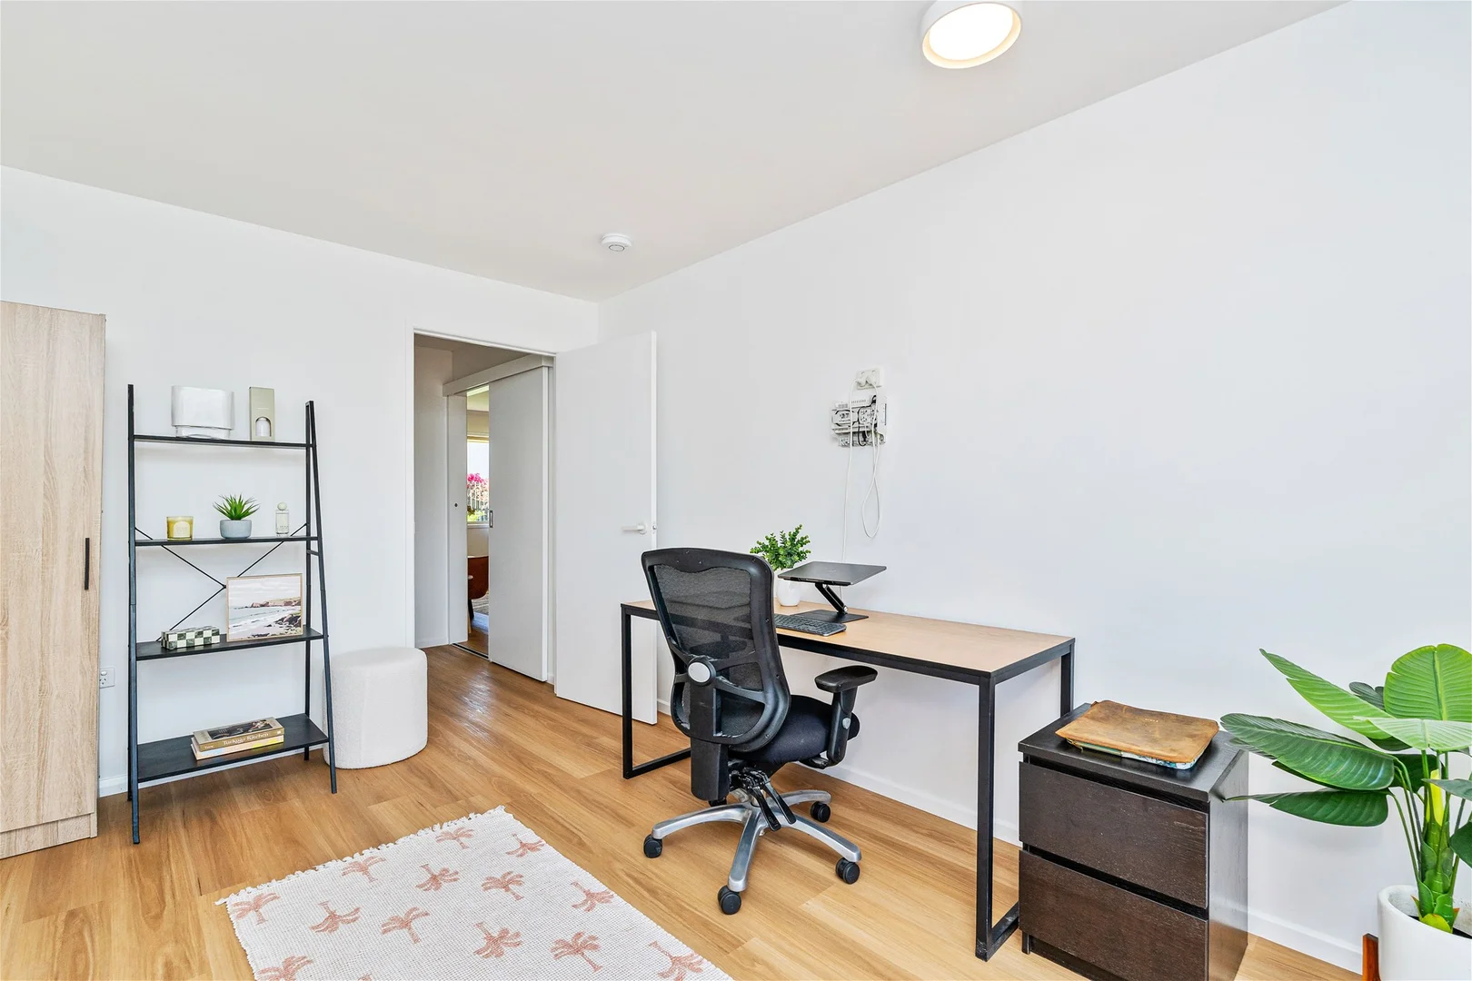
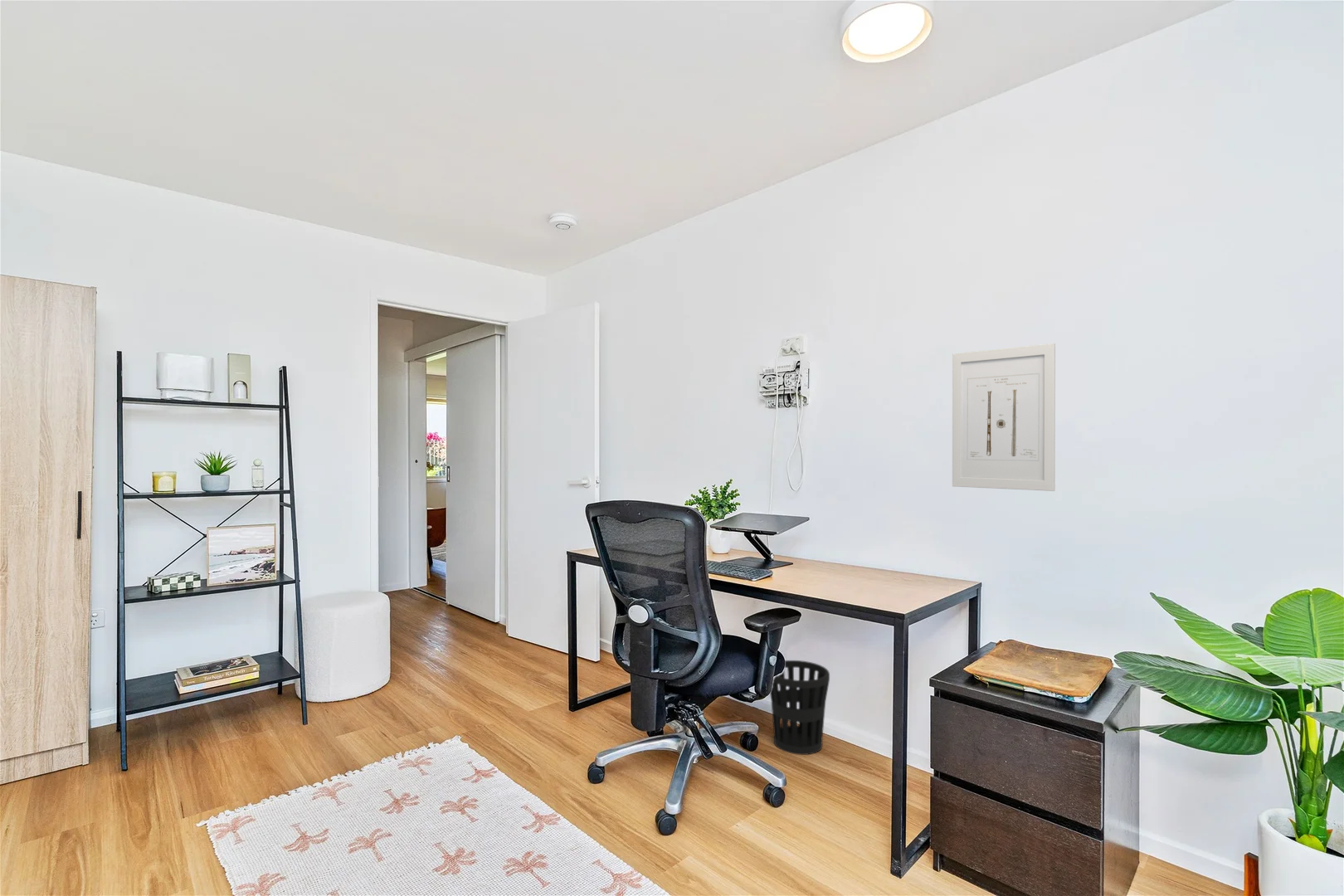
+ wall art (1001, 418)
+ wastebasket (796, 706)
